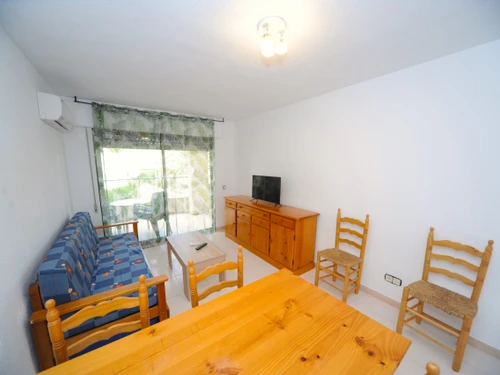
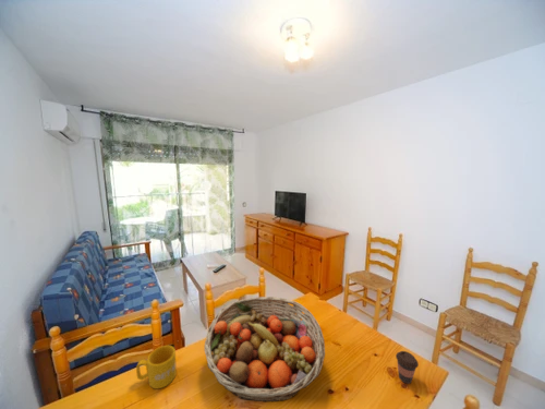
+ coffee cup (405, 368)
+ mug (156, 366)
+ fruit basket (264, 344)
